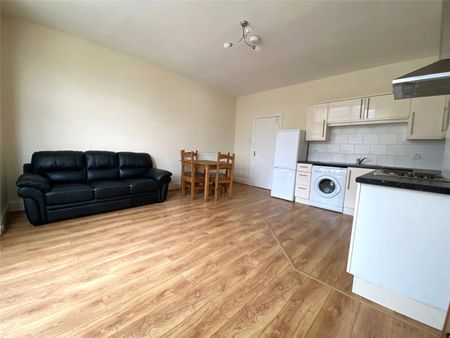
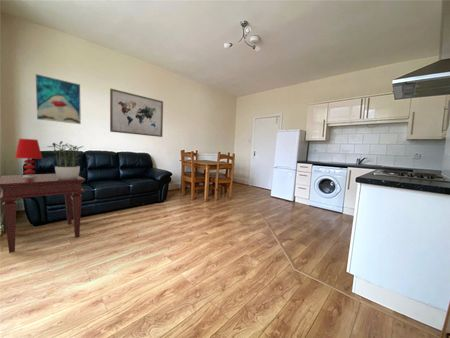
+ table lamp (29, 157)
+ wall art (59, 101)
+ wall art (138, 115)
+ potted plant (66, 159)
+ side table (44, 195)
